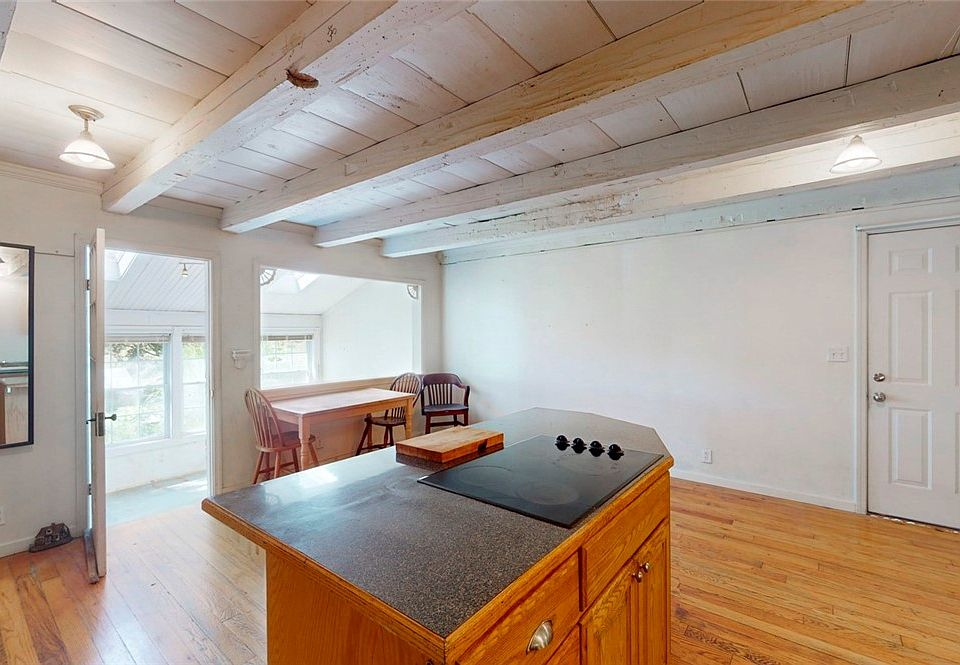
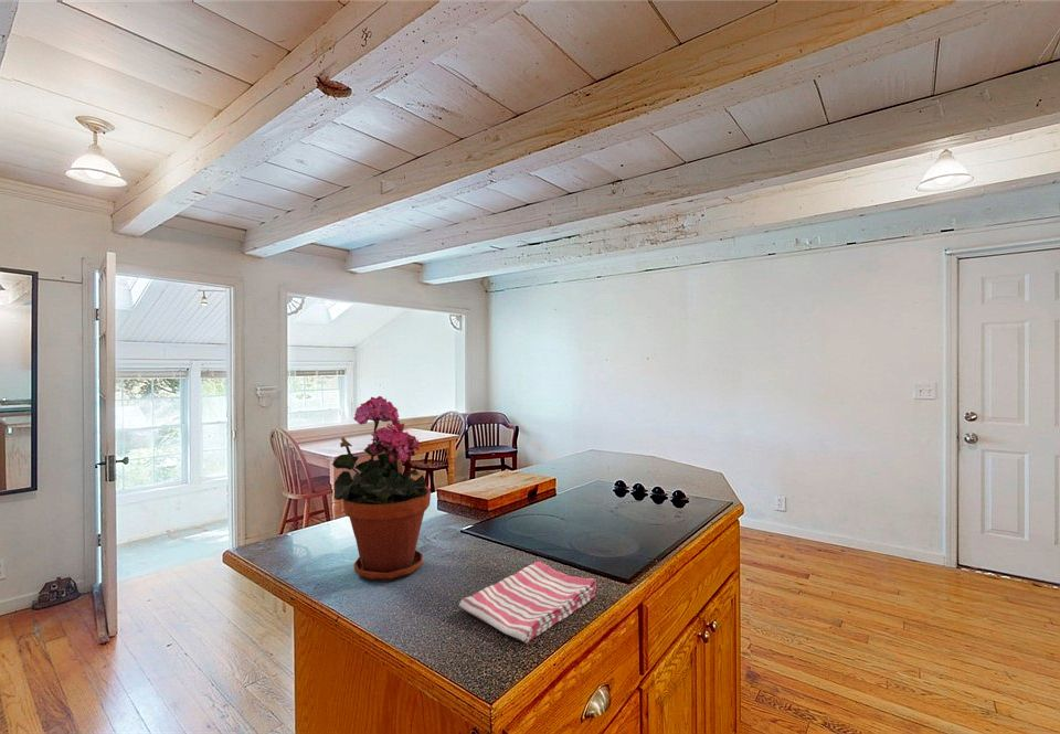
+ dish towel (530, 594)
+ potted plant (384, 482)
